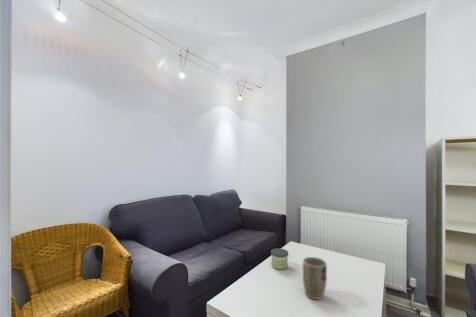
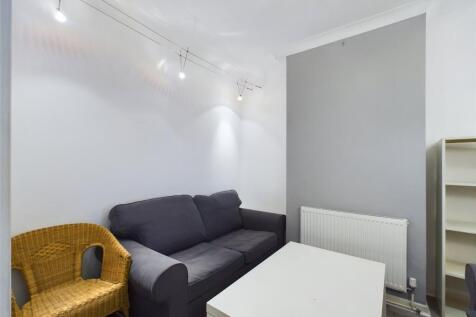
- plant pot (314, 278)
- candle (279, 258)
